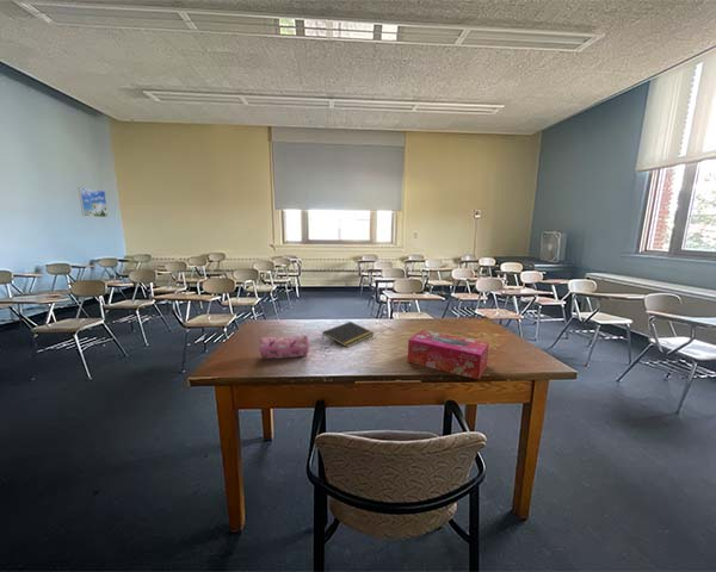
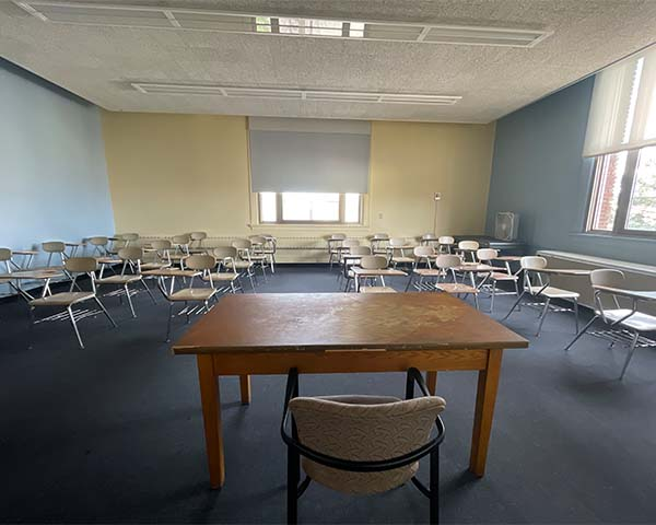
- tissue box (448, 352)
- pencil case (284, 346)
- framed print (93, 203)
- notepad (348, 332)
